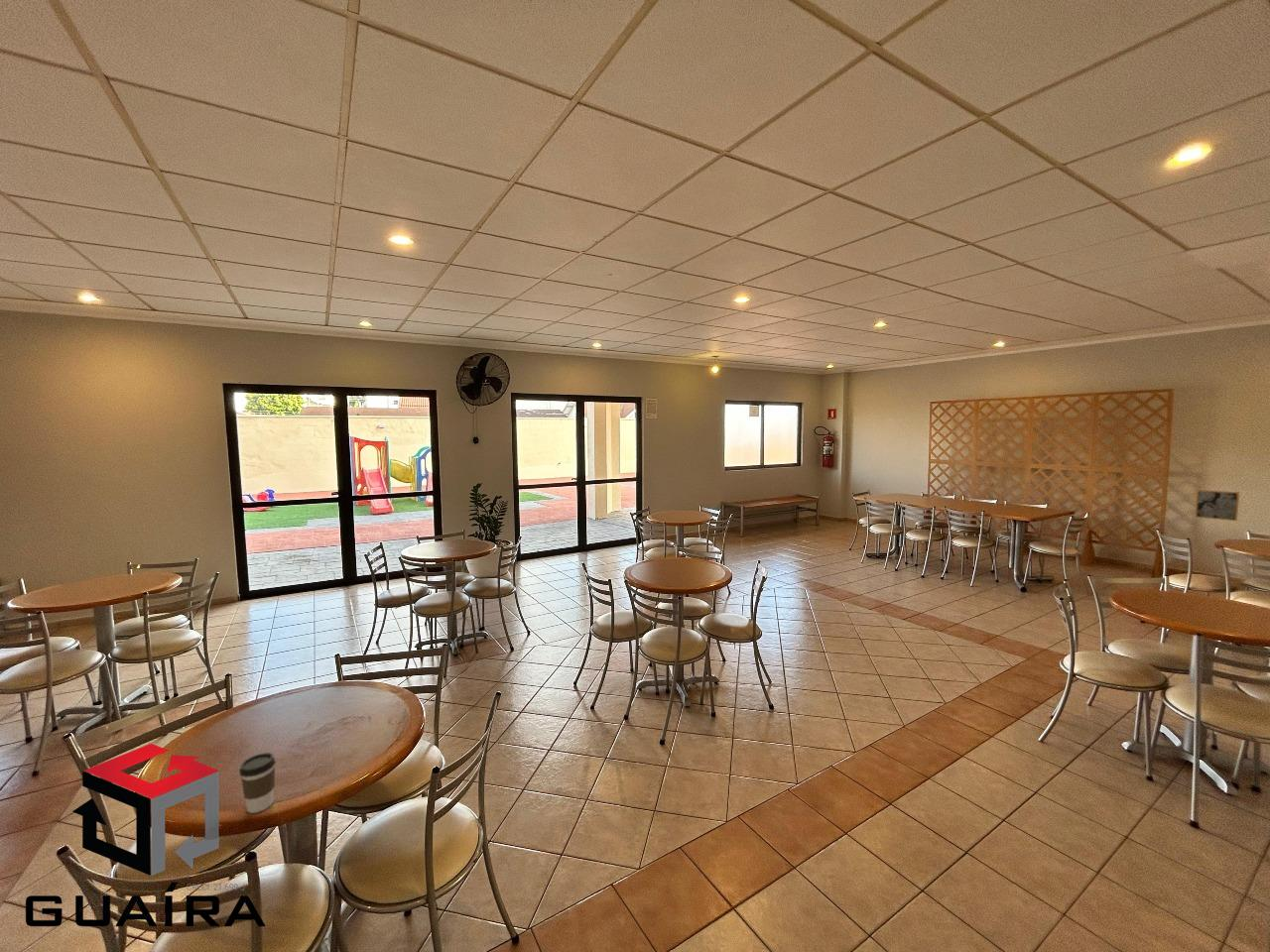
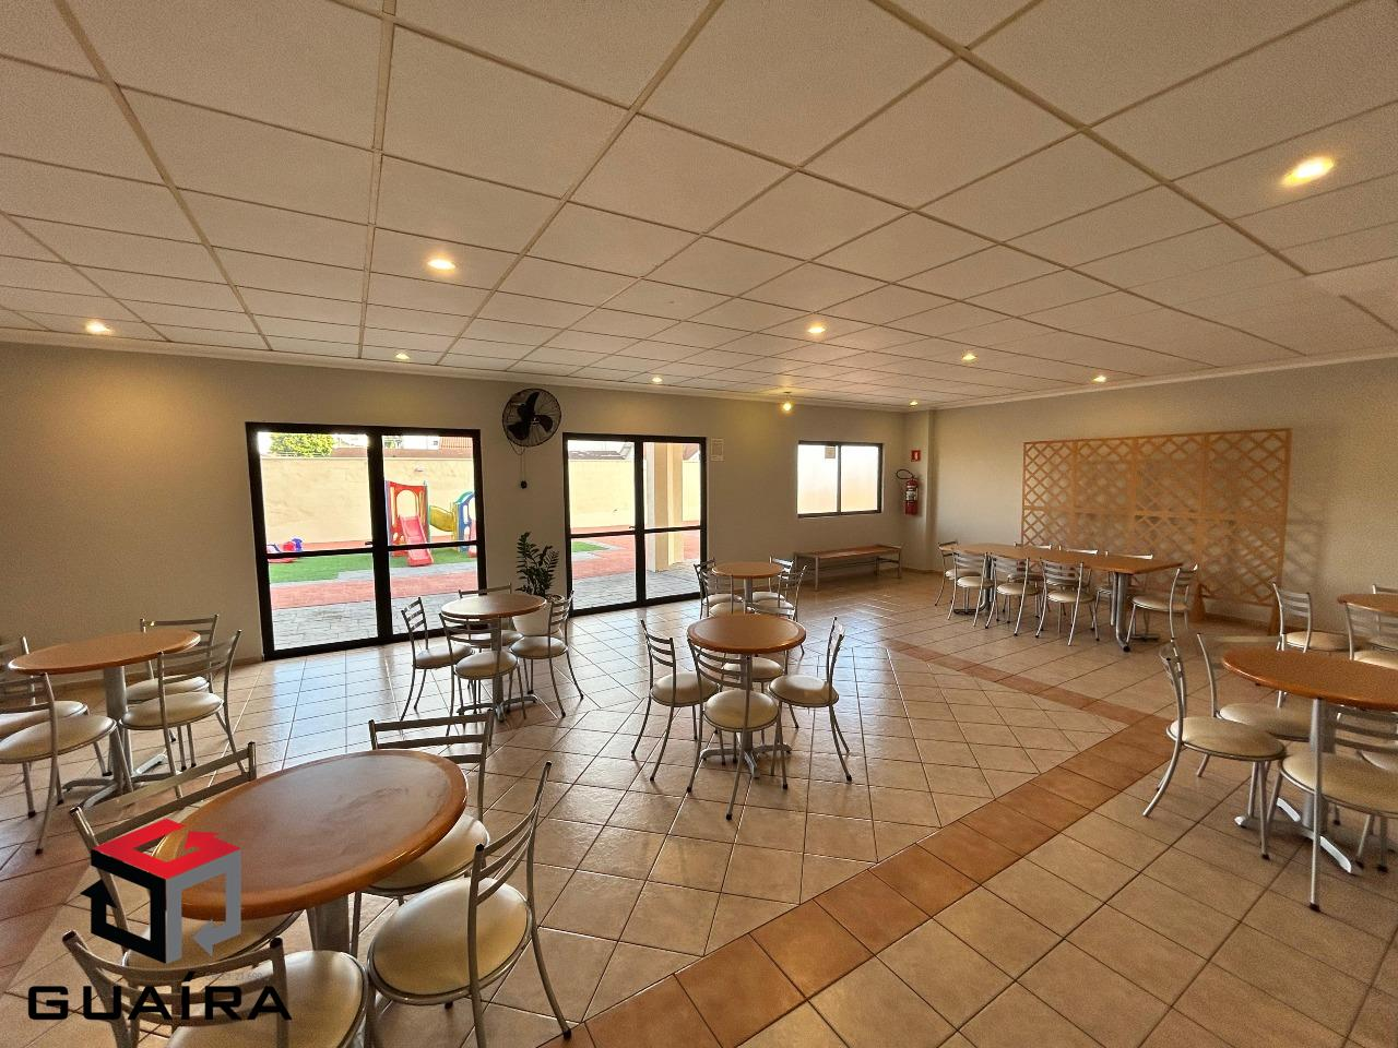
- wall art (1216, 505)
- coffee cup (258, 782)
